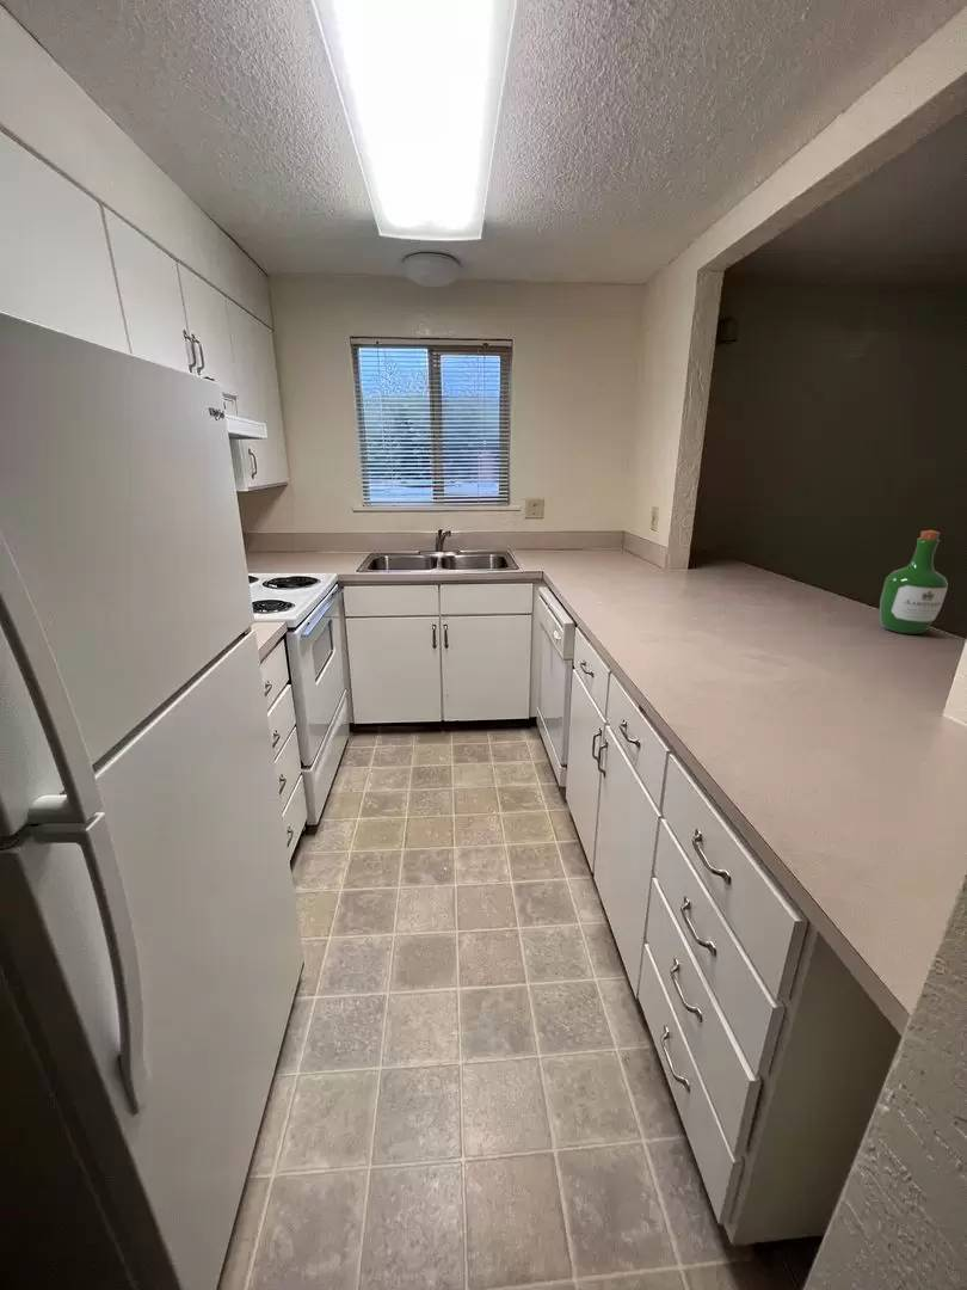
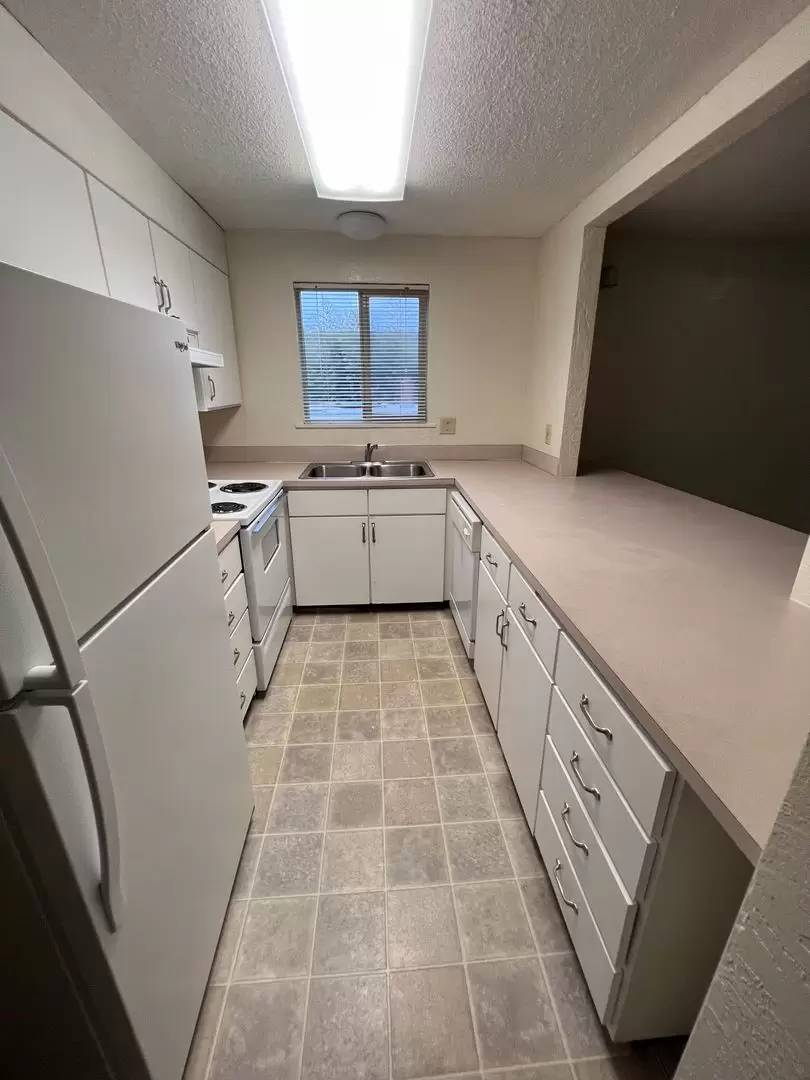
- wine bottle (916, 580)
